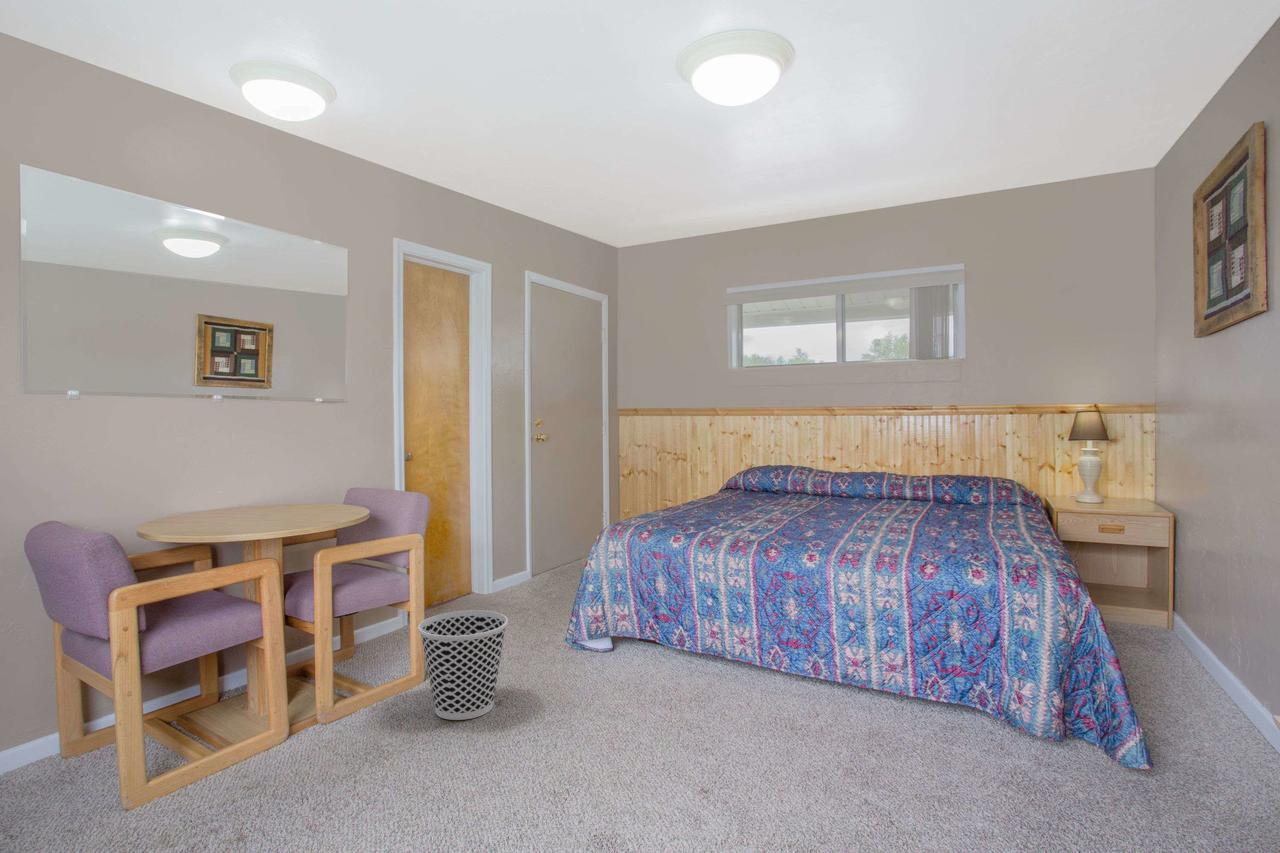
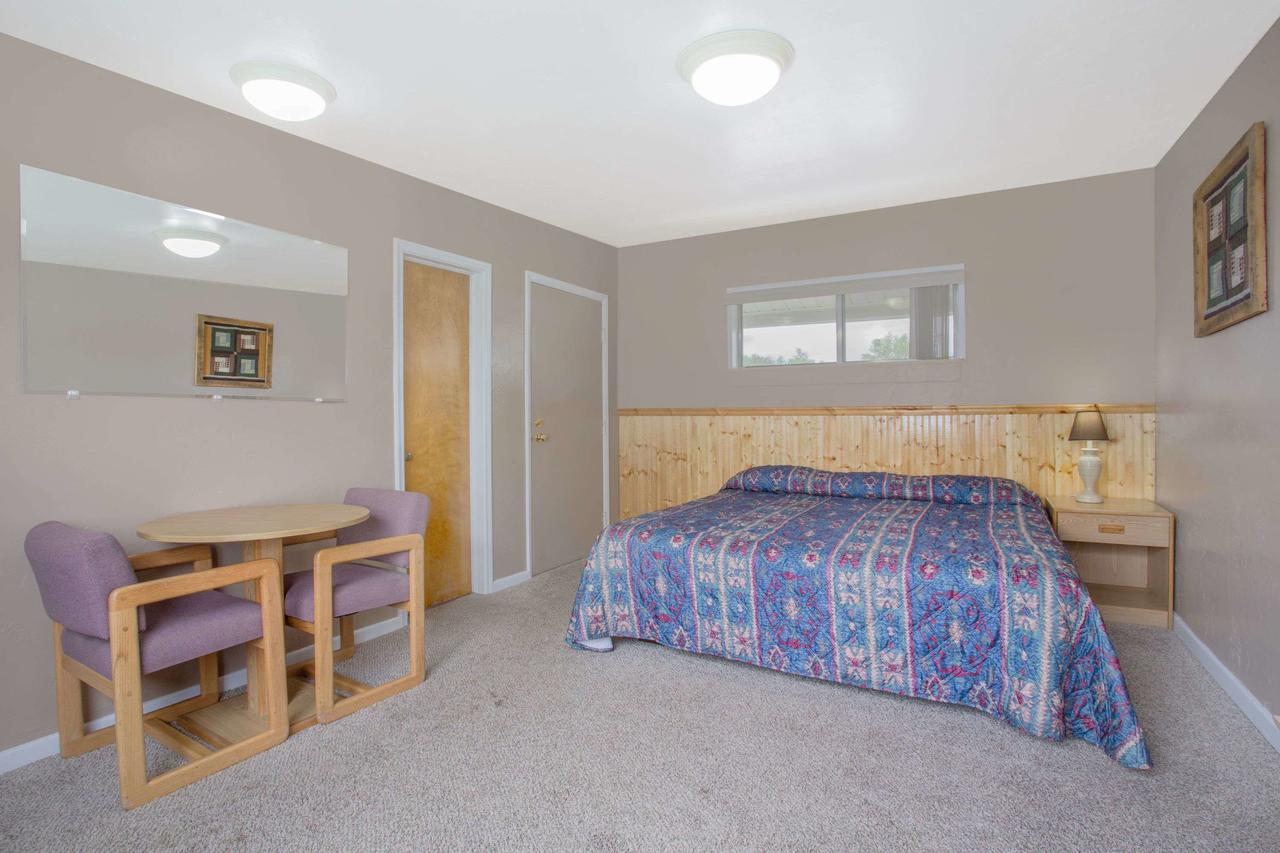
- wastebasket (464, 665)
